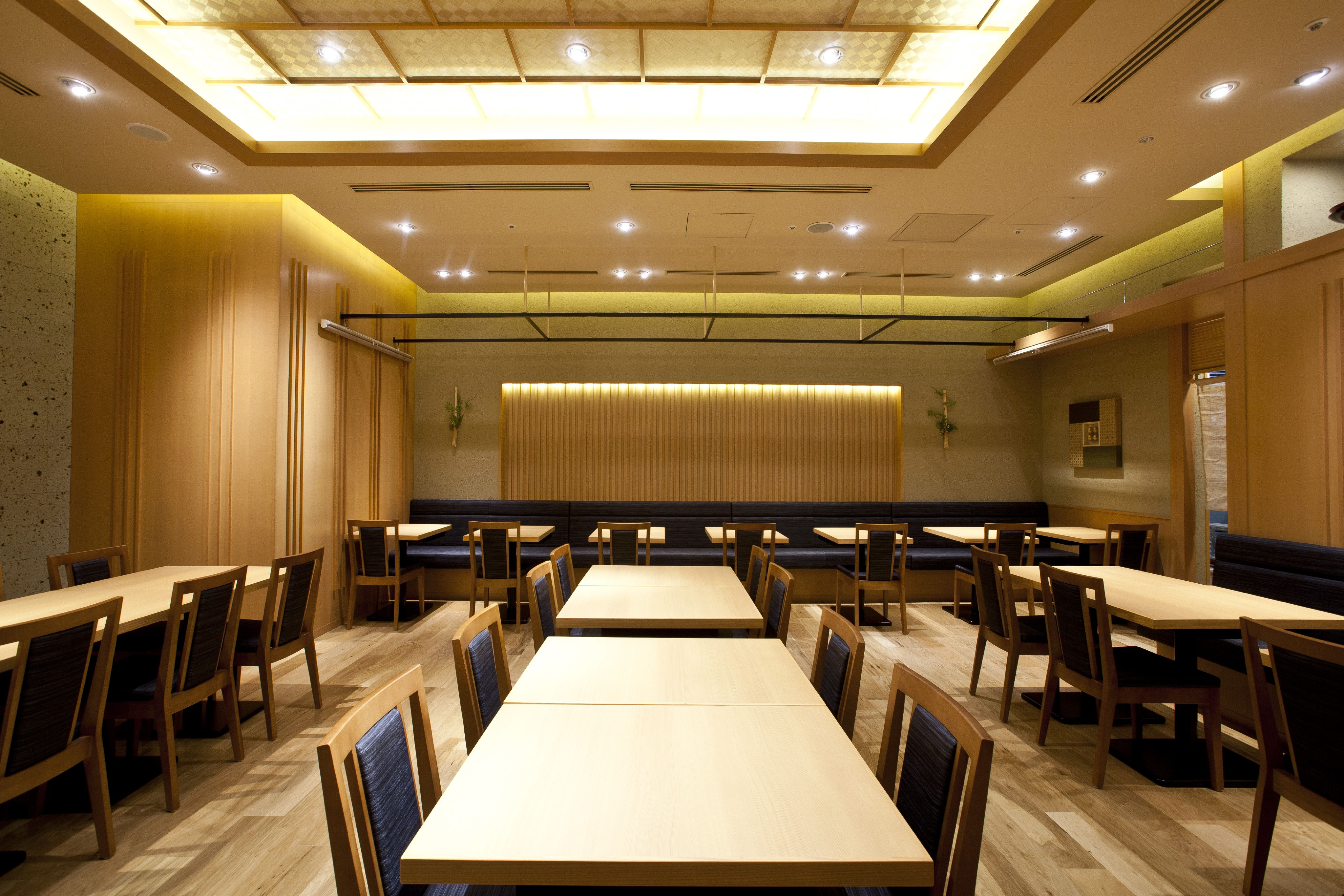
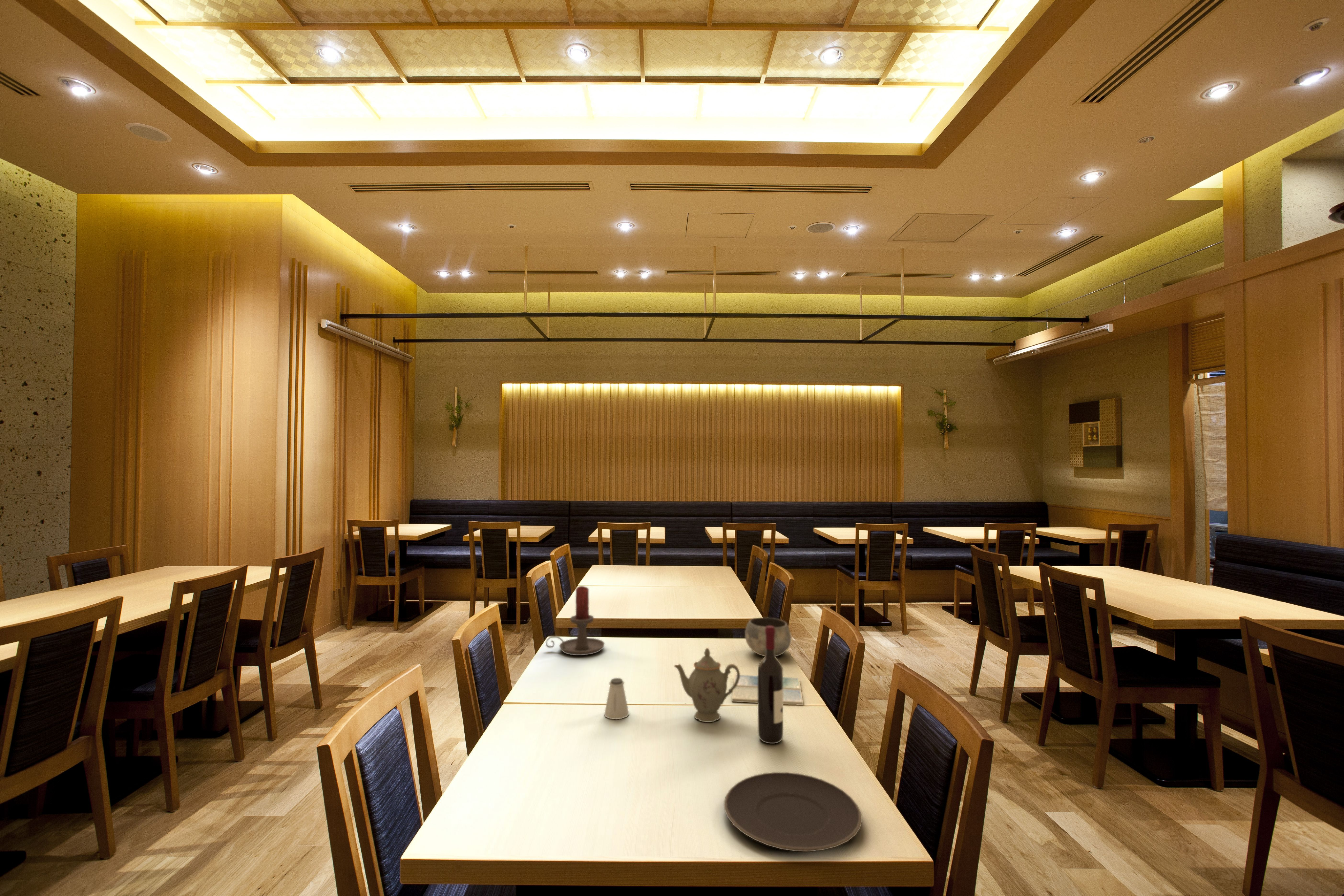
+ plate (791, 811)
+ drink coaster (757, 689)
+ candle holder (575, 618)
+ chinaware (707, 682)
+ wine bottle (770, 683)
+ bowl (766, 637)
+ saltshaker (617, 697)
